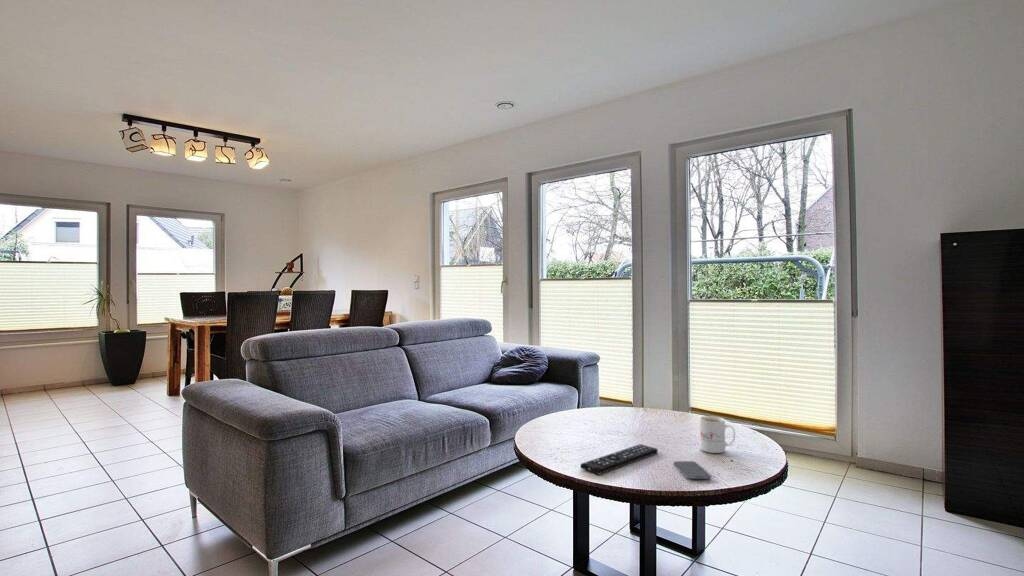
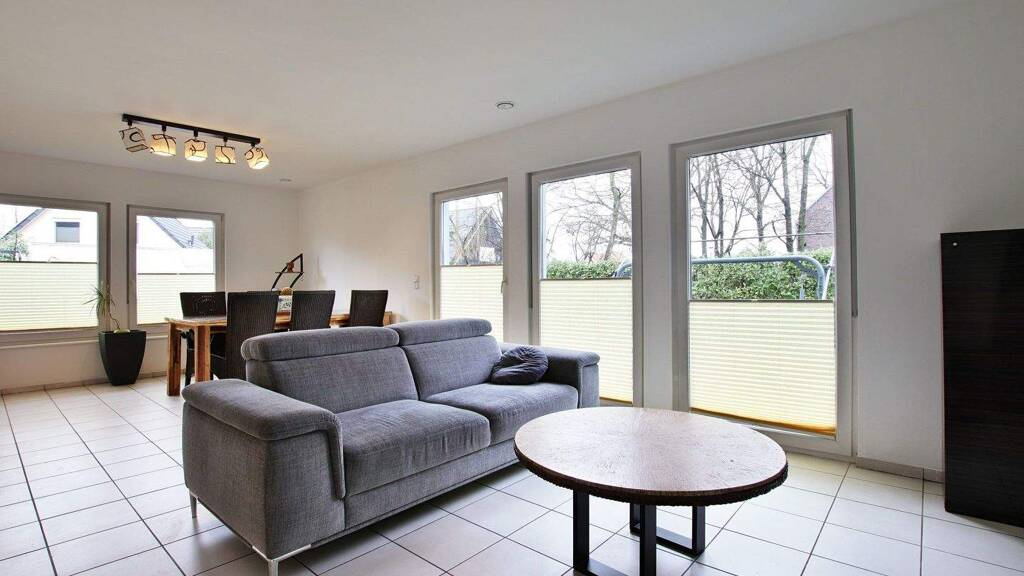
- mug (717, 434)
- smartphone (691, 469)
- remote control (620, 457)
